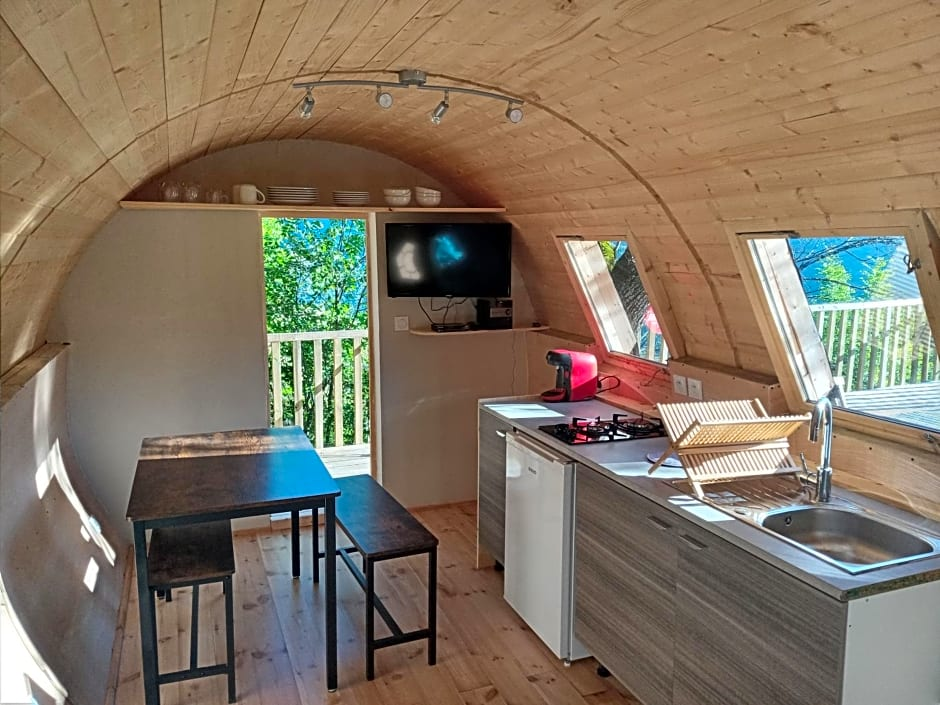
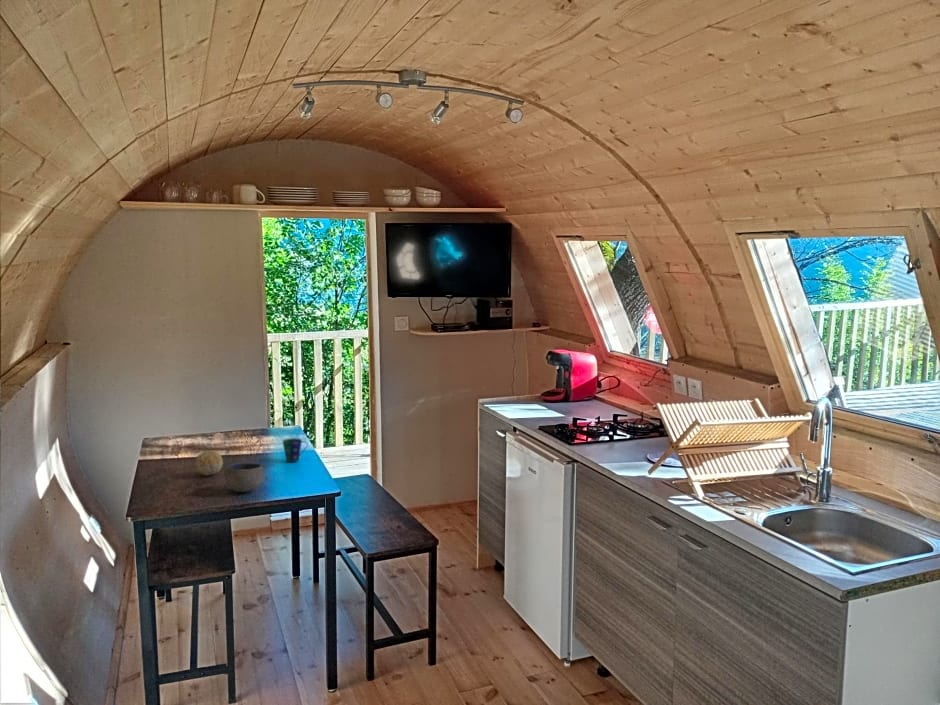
+ fruit (209, 463)
+ cup (295, 450)
+ bowl (244, 478)
